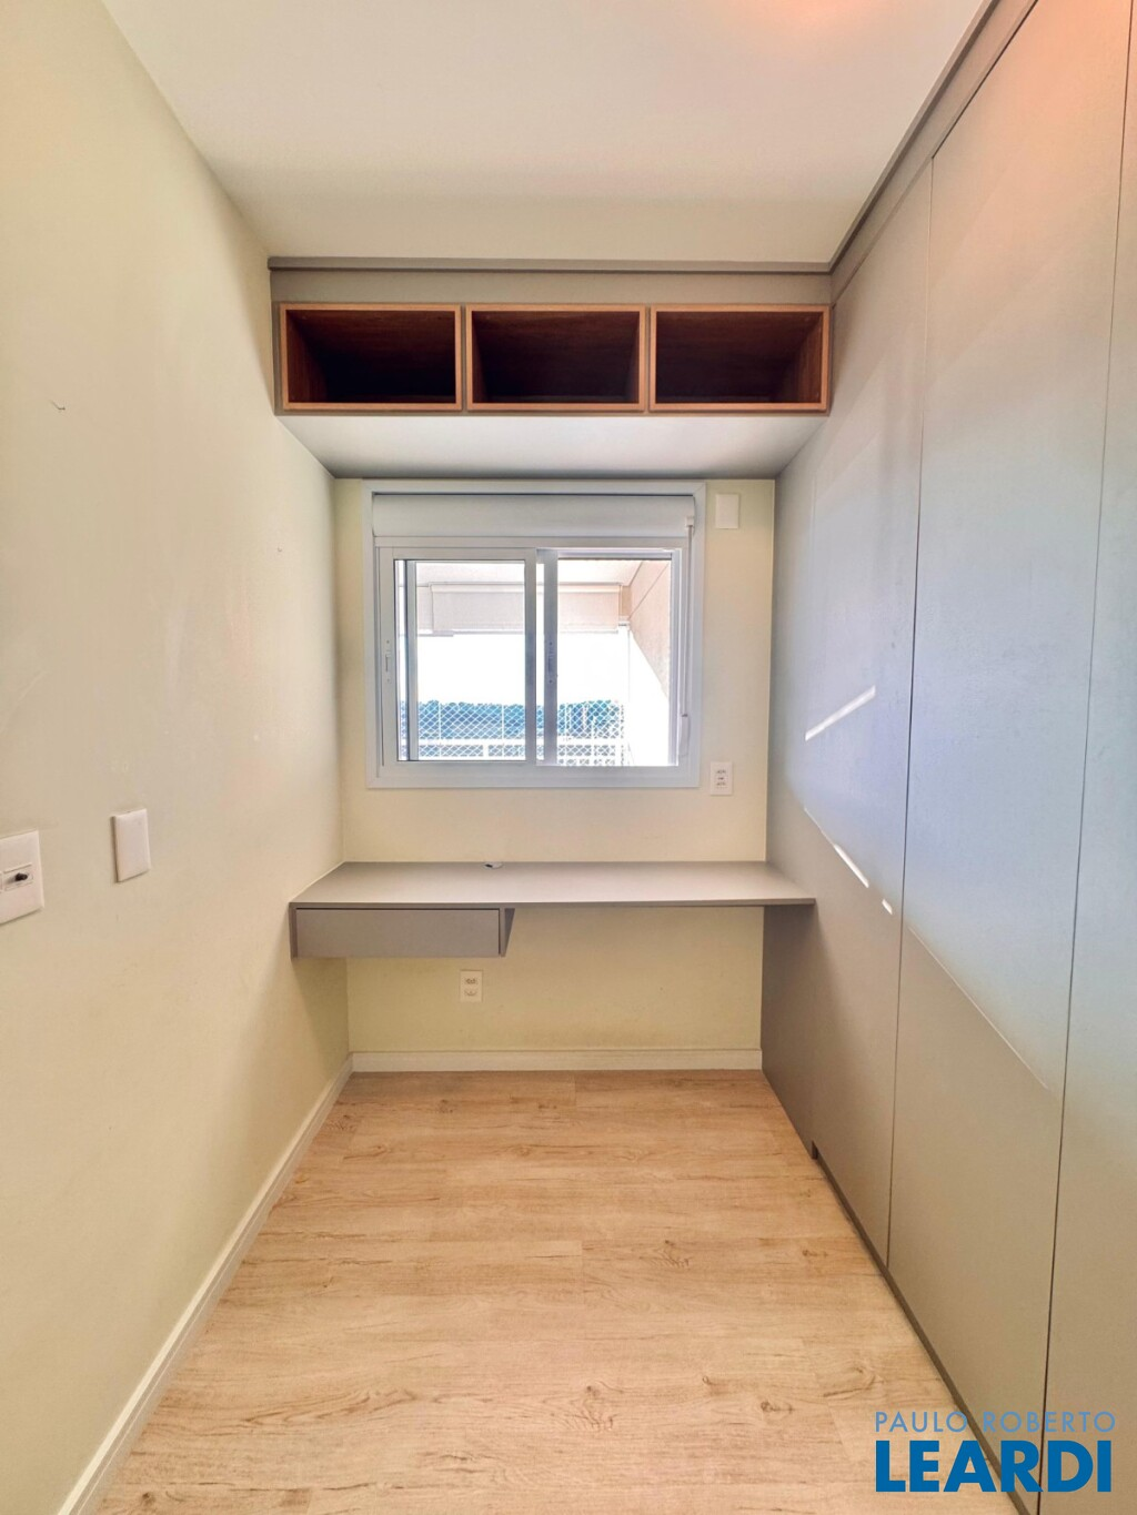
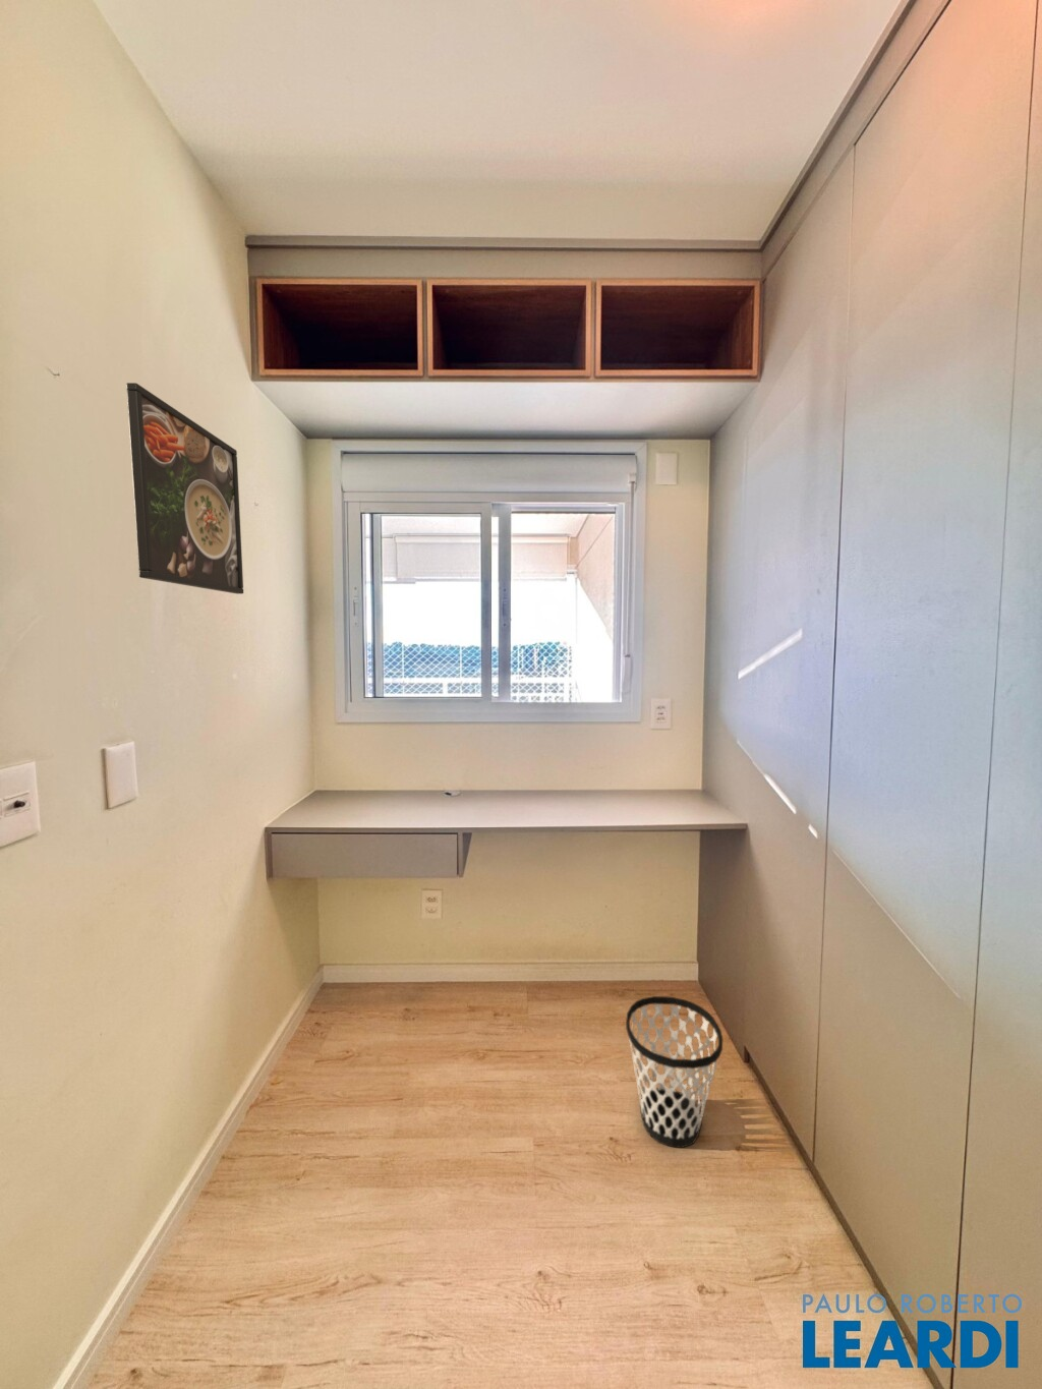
+ wastebasket (672, 1075)
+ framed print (195, 505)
